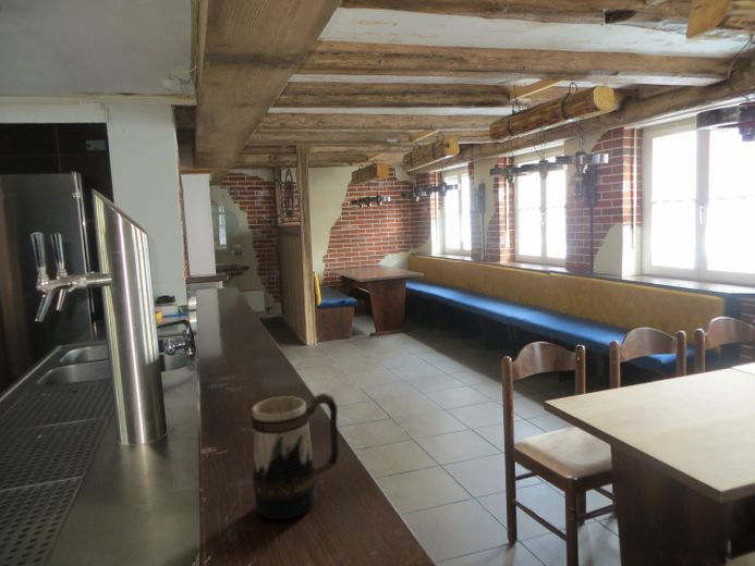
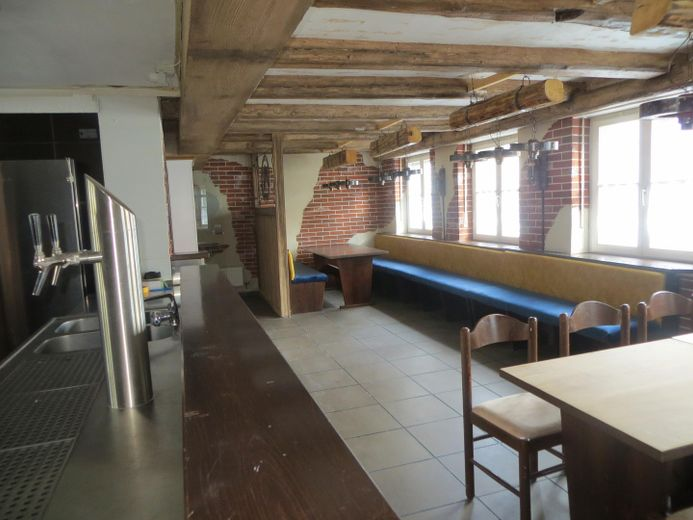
- beer mug (296, 451)
